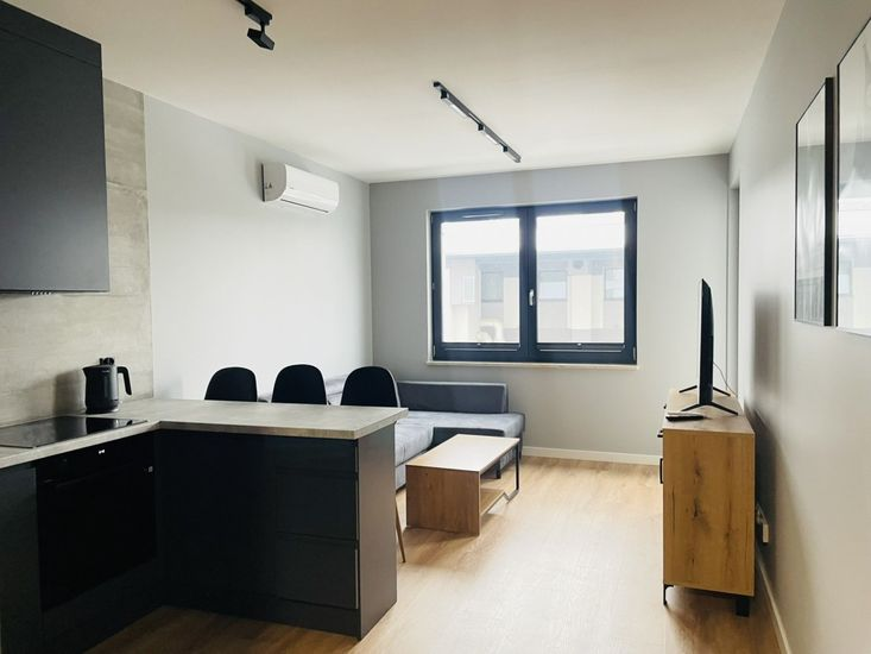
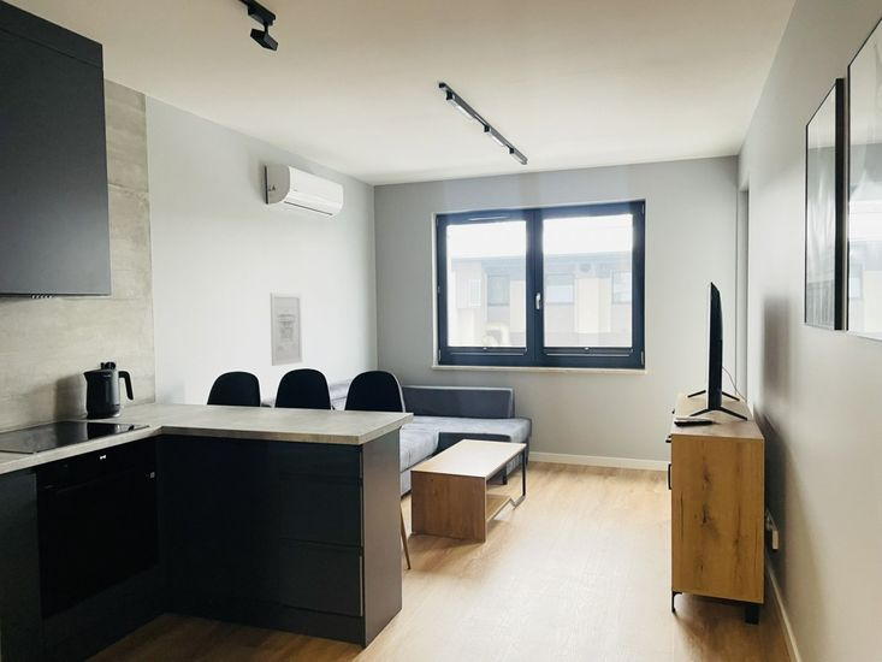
+ wall art (286, 329)
